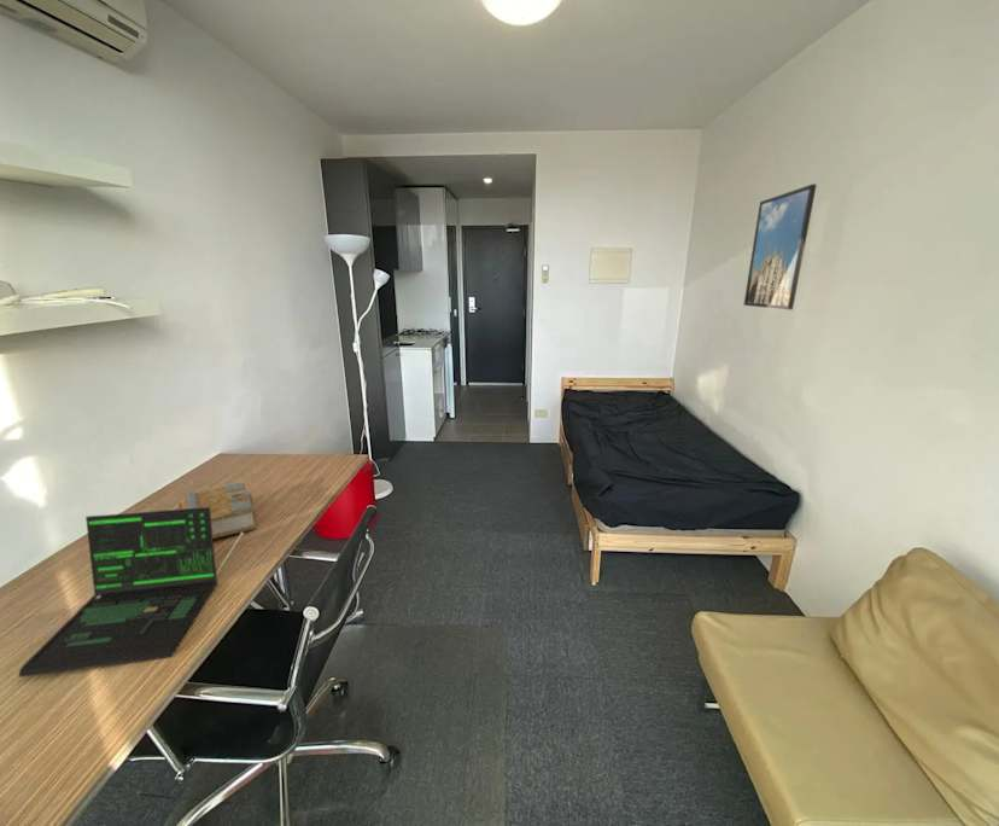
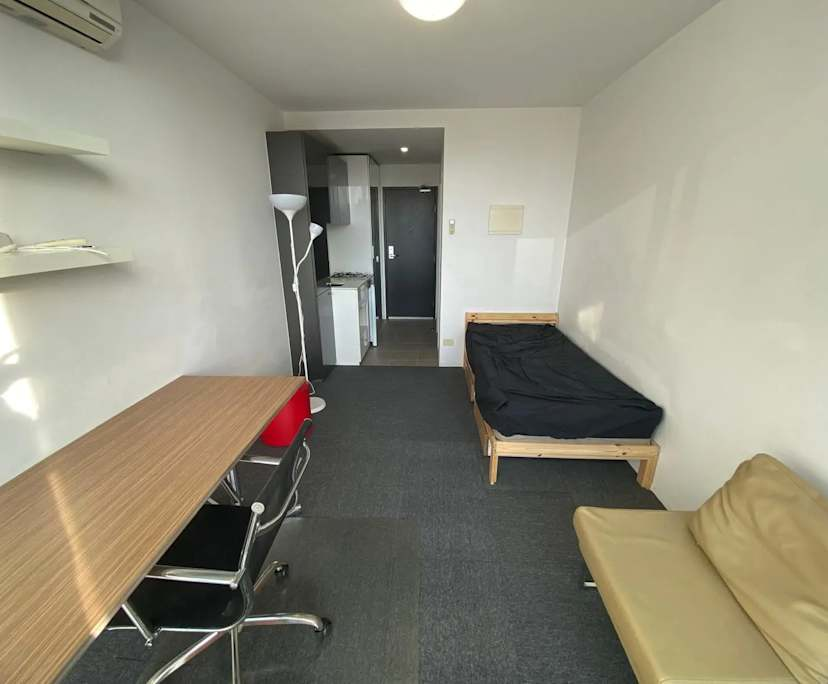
- book (217, 511)
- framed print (775, 252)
- laptop (144, 578)
